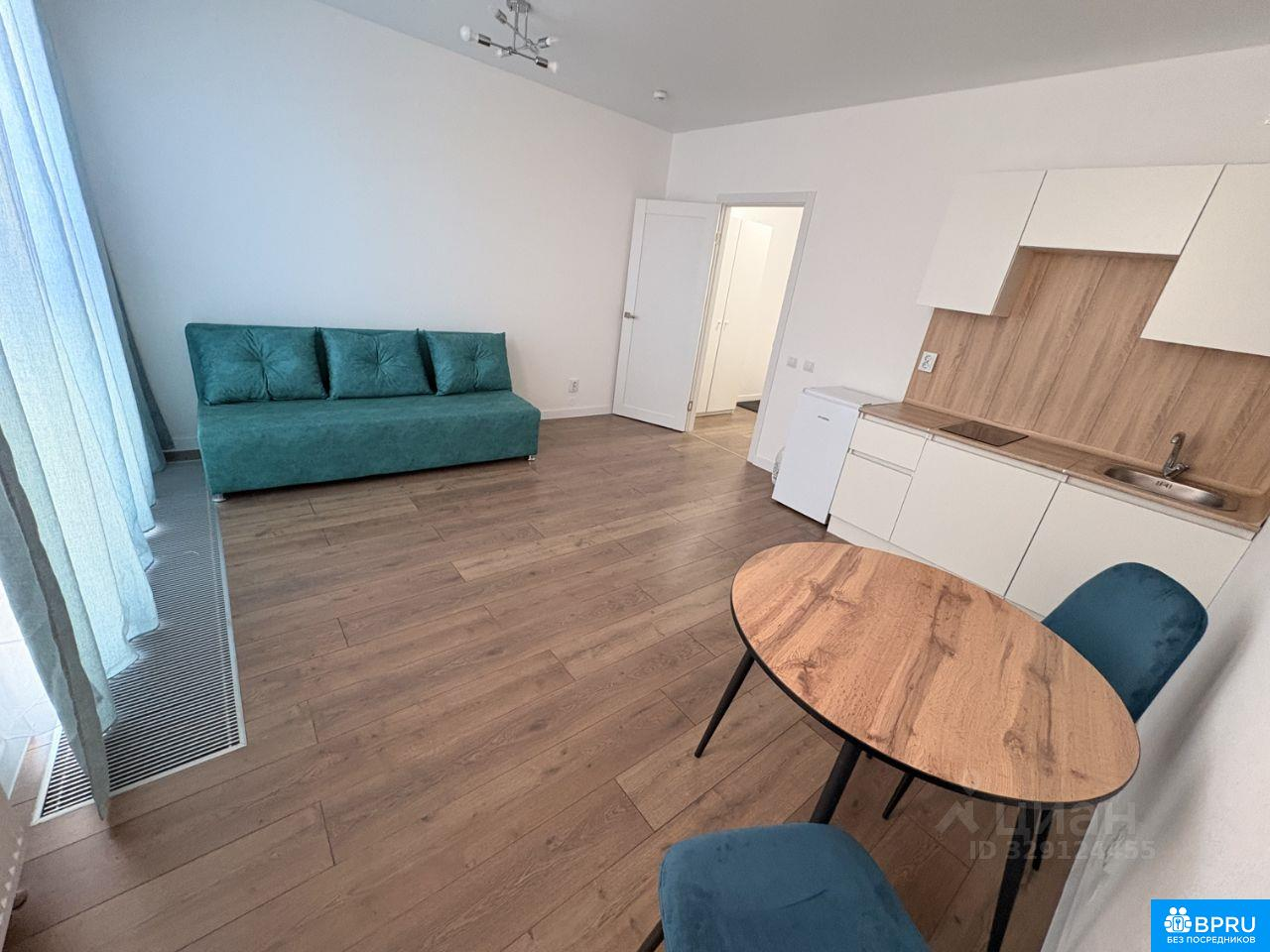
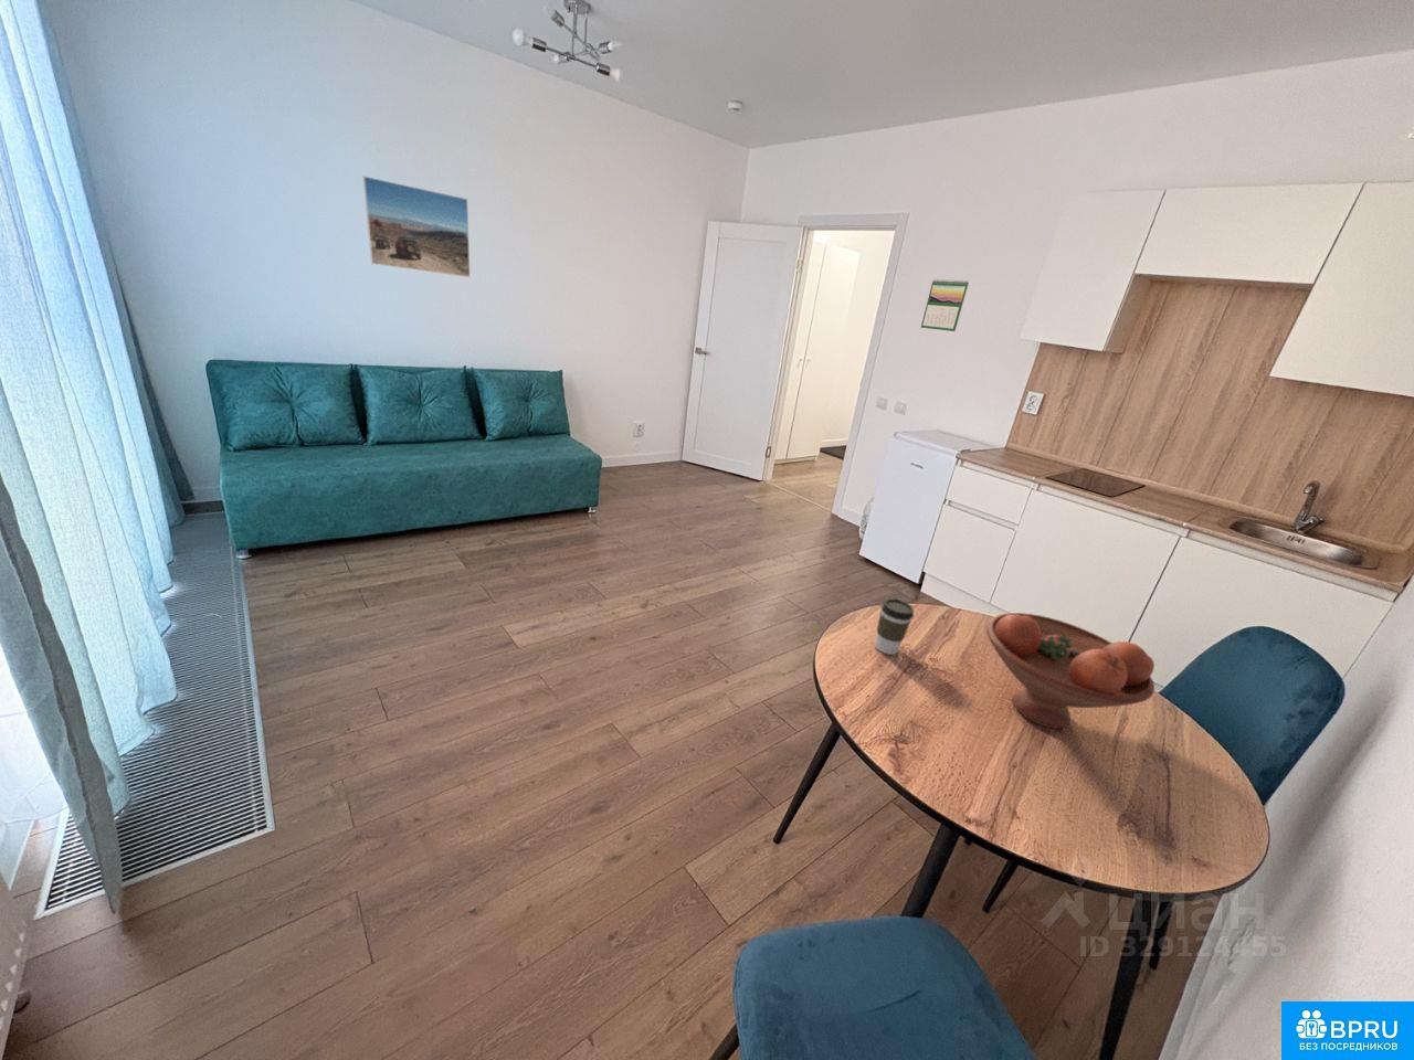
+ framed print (420, 229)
+ coffee cup (892, 626)
+ fruit bowl (1058, 669)
+ calendar (943, 304)
